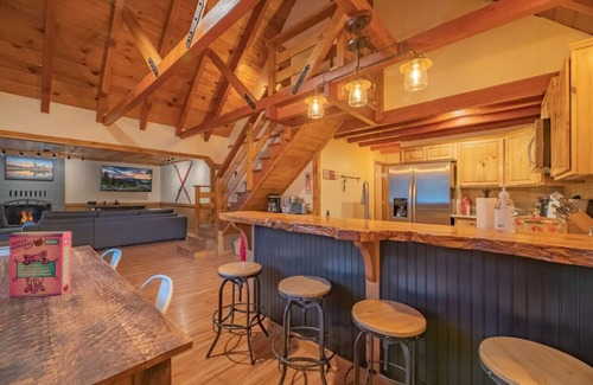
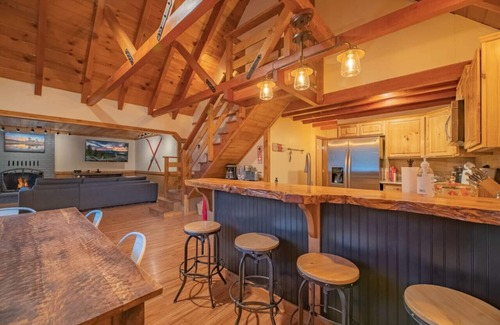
- cereal box (40, 262)
